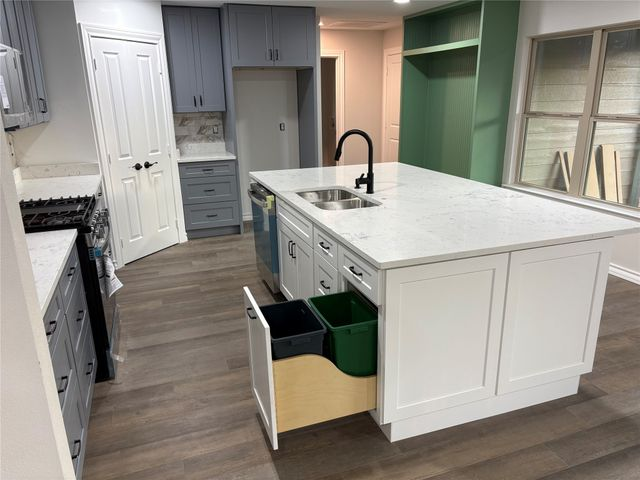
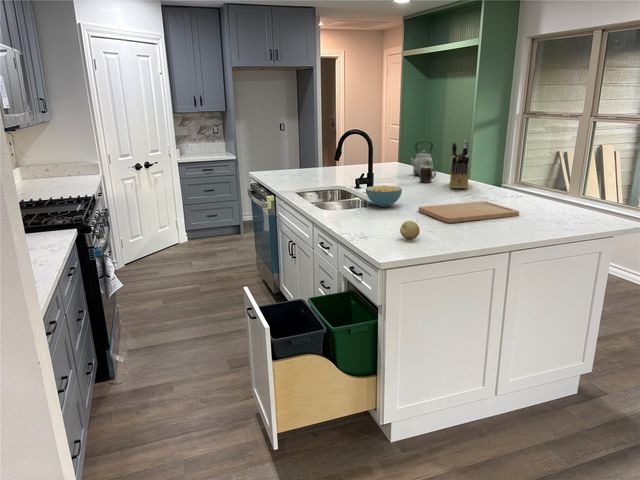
+ fruit (409, 230)
+ mug (427, 174)
+ knife block (460, 163)
+ cutting board (467, 211)
+ kettle (420, 158)
+ cereal bowl (383, 197)
